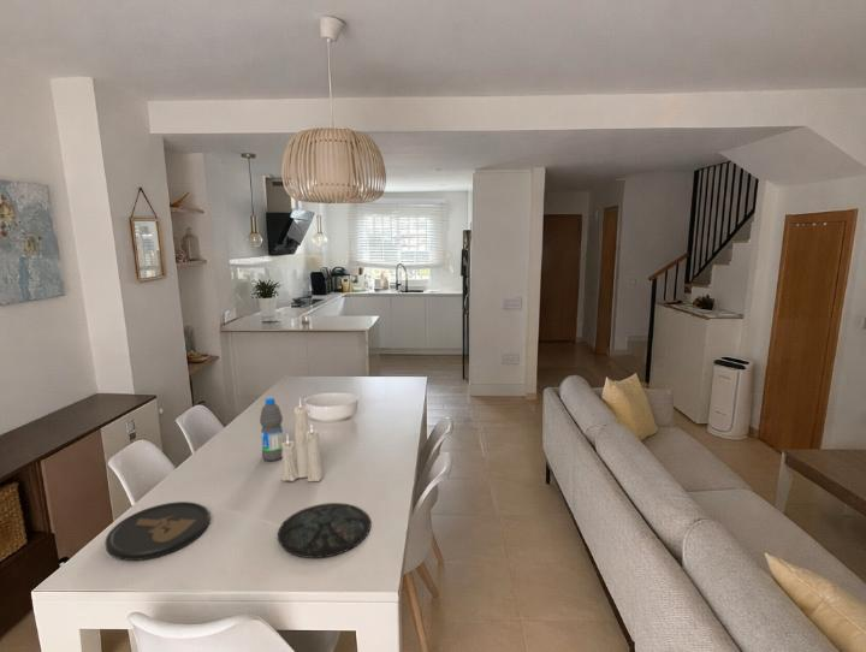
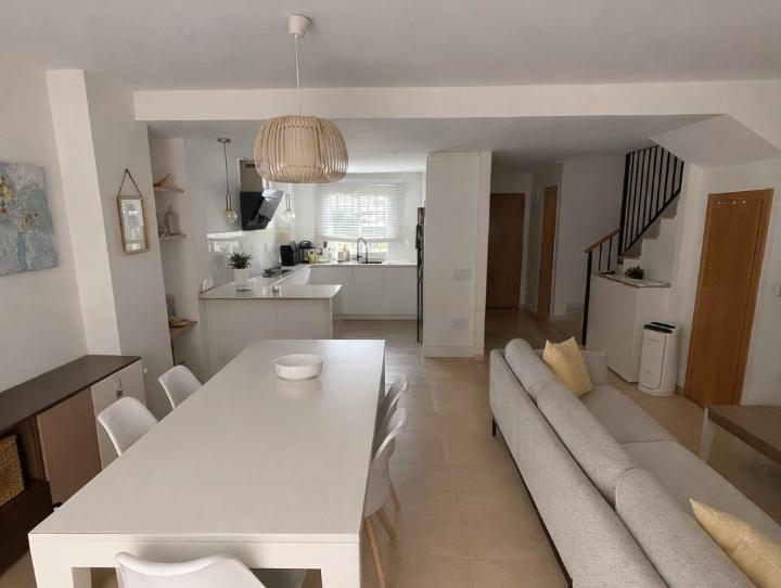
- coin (160, 528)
- candle (301, 435)
- water bottle (271, 428)
- plate (325, 522)
